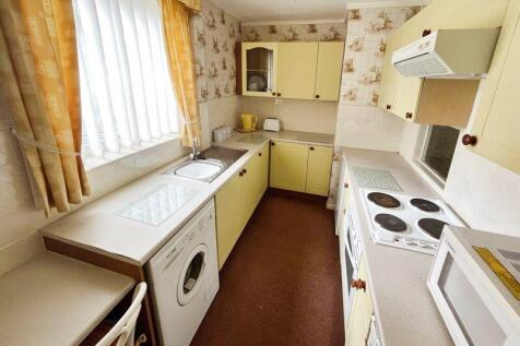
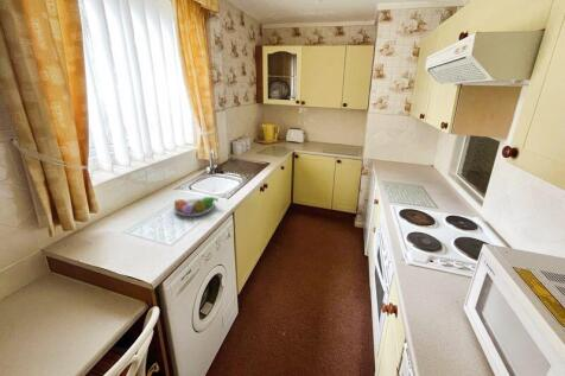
+ fruit bowl (195, 202)
